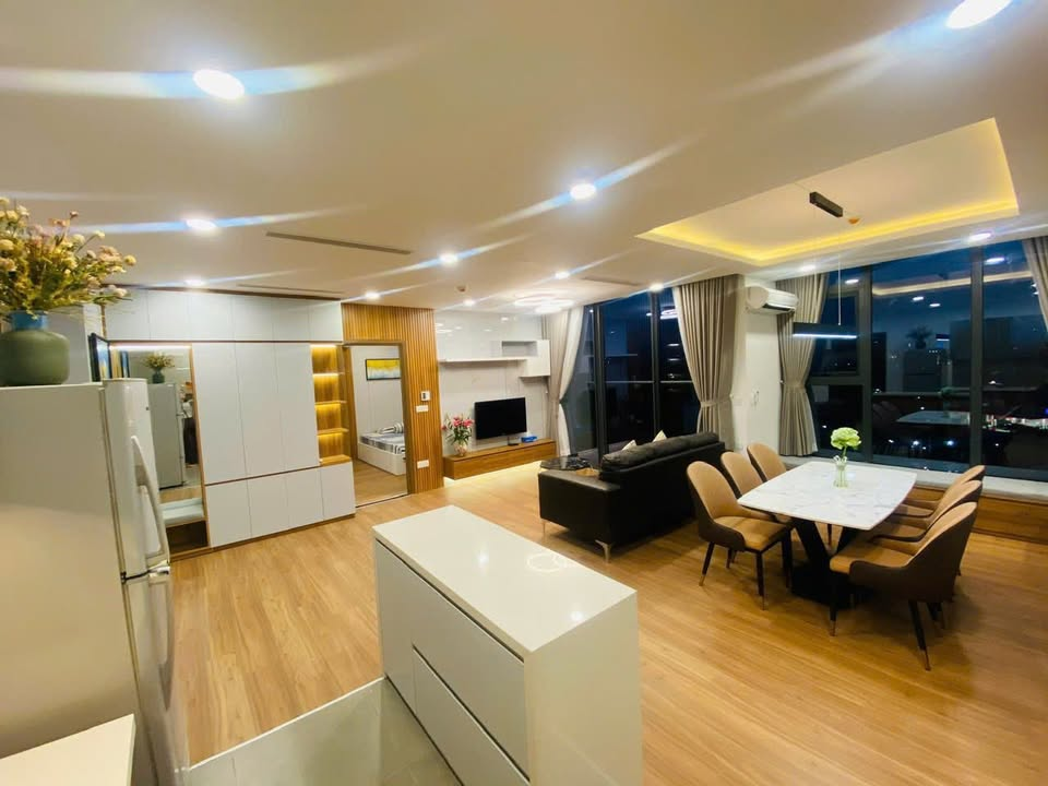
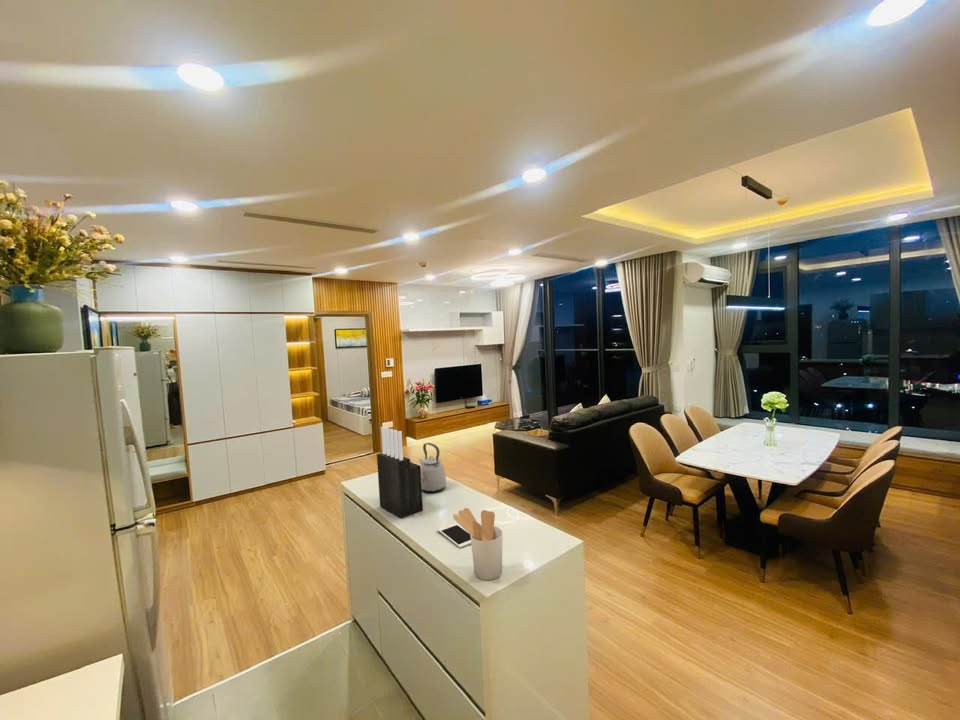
+ kettle (429, 465)
+ cell phone (457, 534)
+ utensil holder (479, 541)
+ knife block (401, 467)
